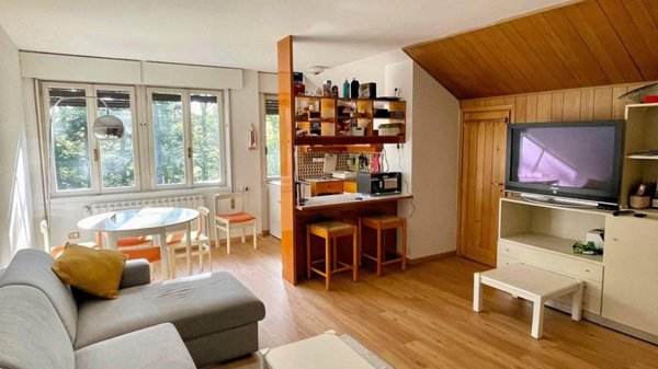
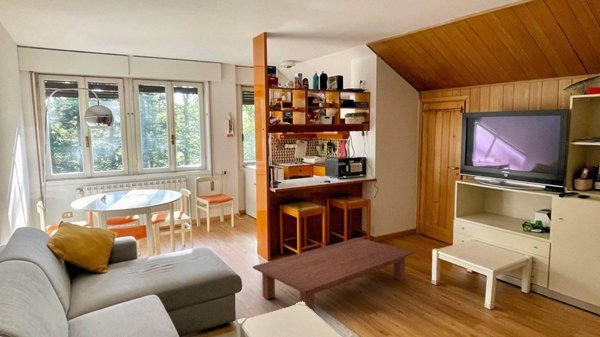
+ coffee table (337, 272)
